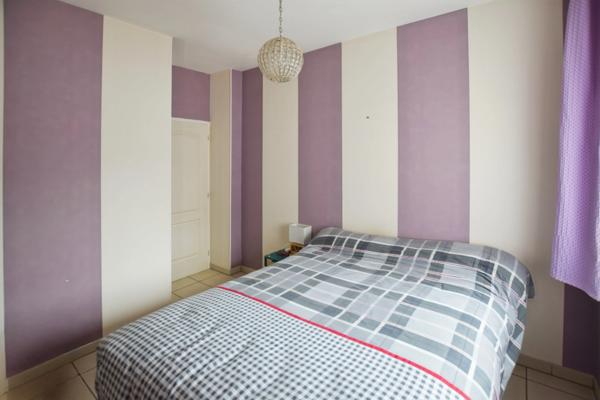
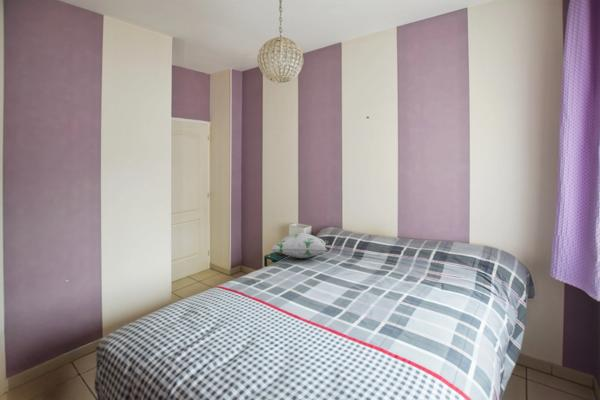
+ decorative pillow (302, 245)
